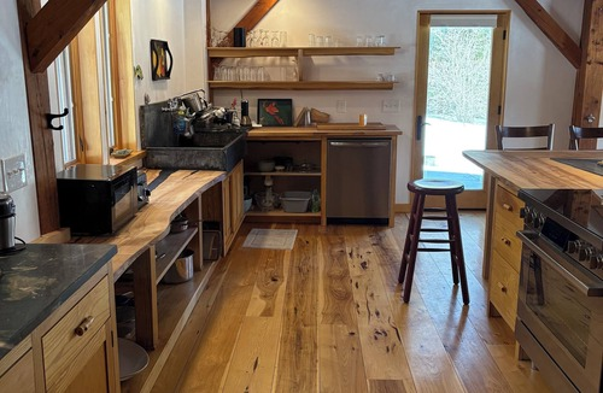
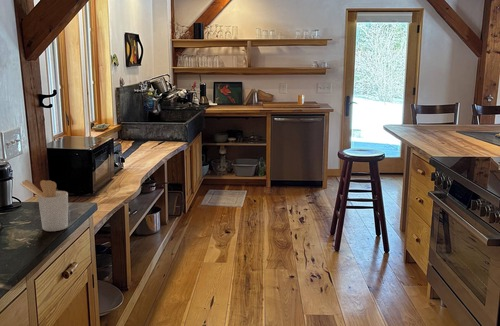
+ utensil holder (45, 203)
